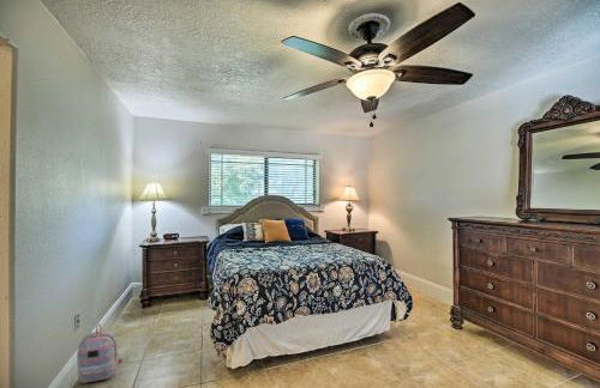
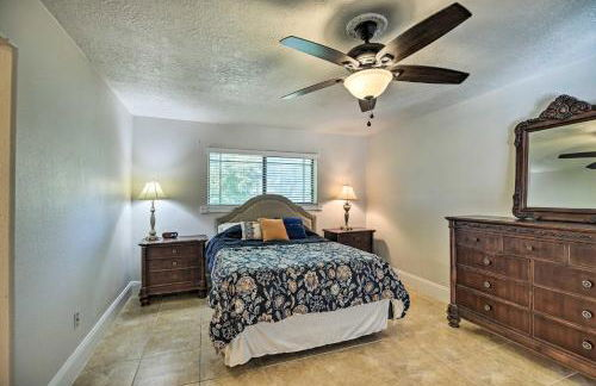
- backpack (100, 350)
